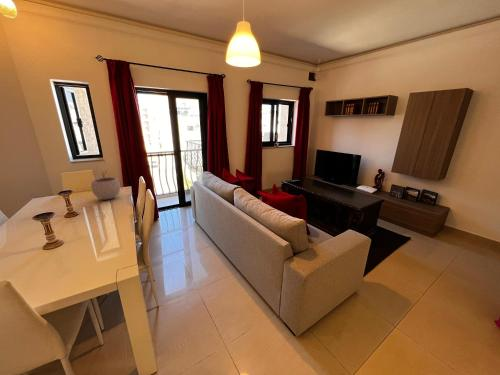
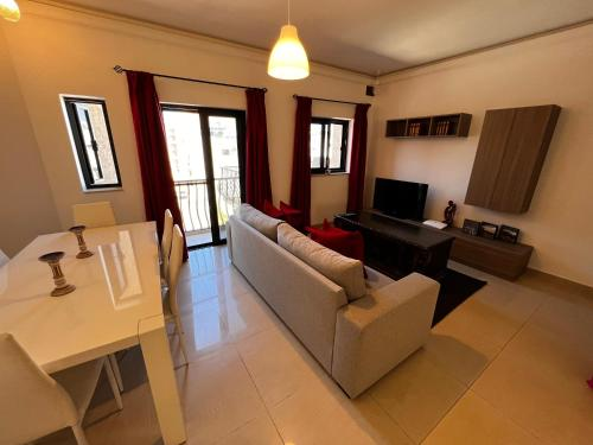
- plant pot (105, 184)
